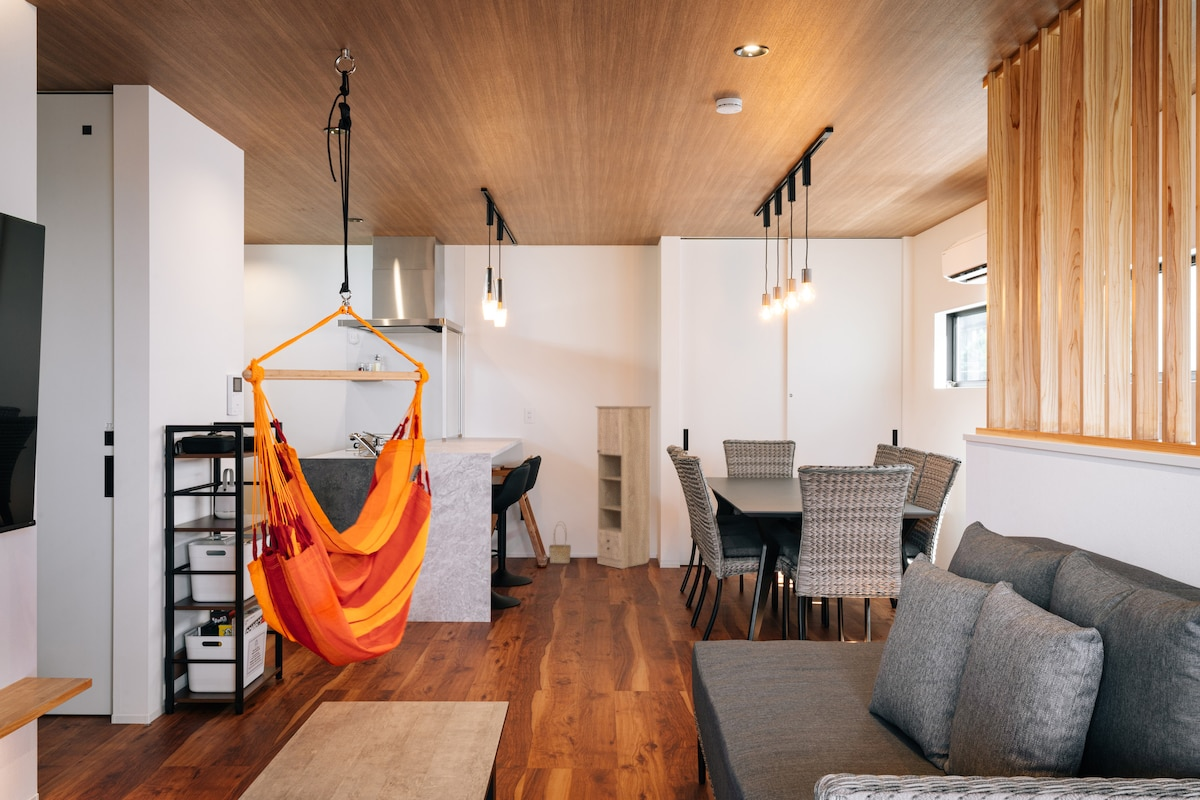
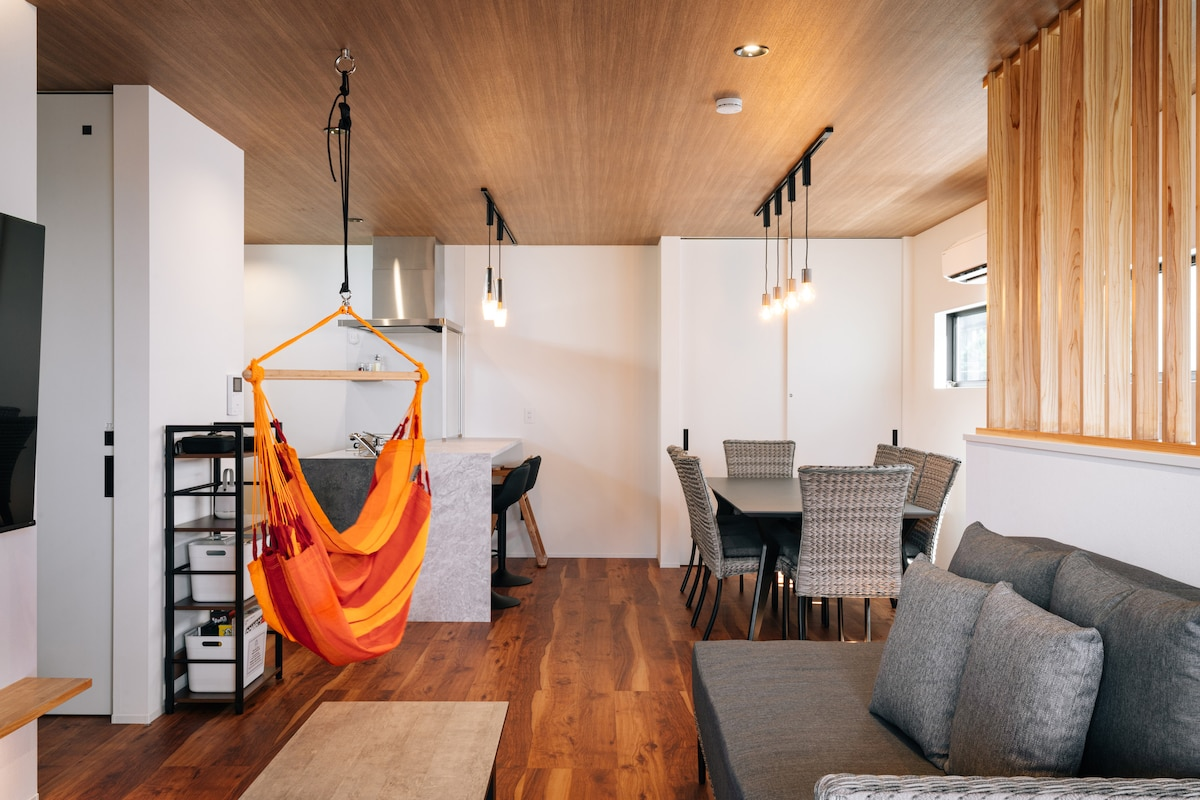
- storage cabinet (623, 484)
- basket (560, 545)
